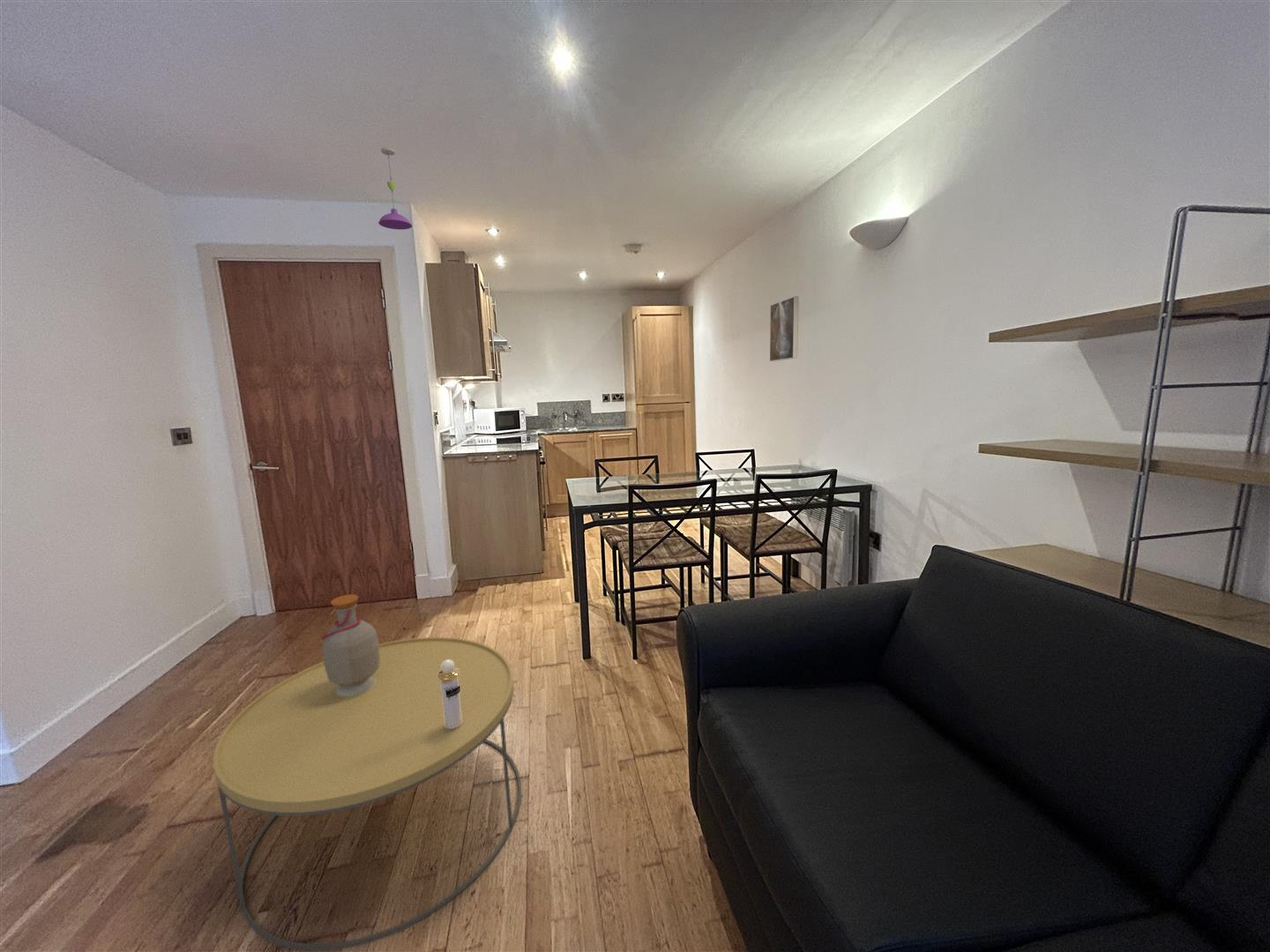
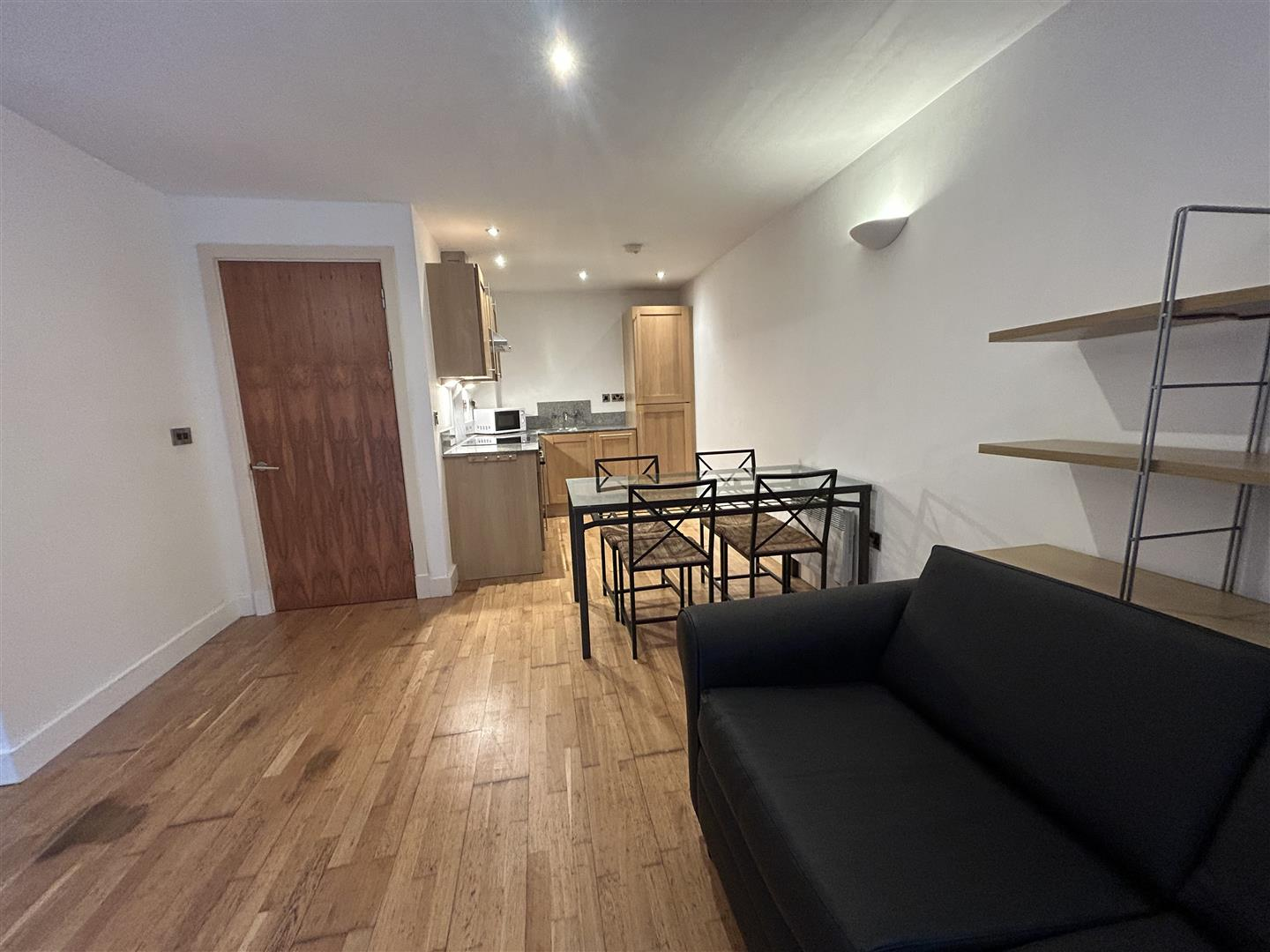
- coffee table (387, 758)
- bottle (349, 640)
- pendant light (392, 189)
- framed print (783, 331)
- perfume bottle (450, 689)
